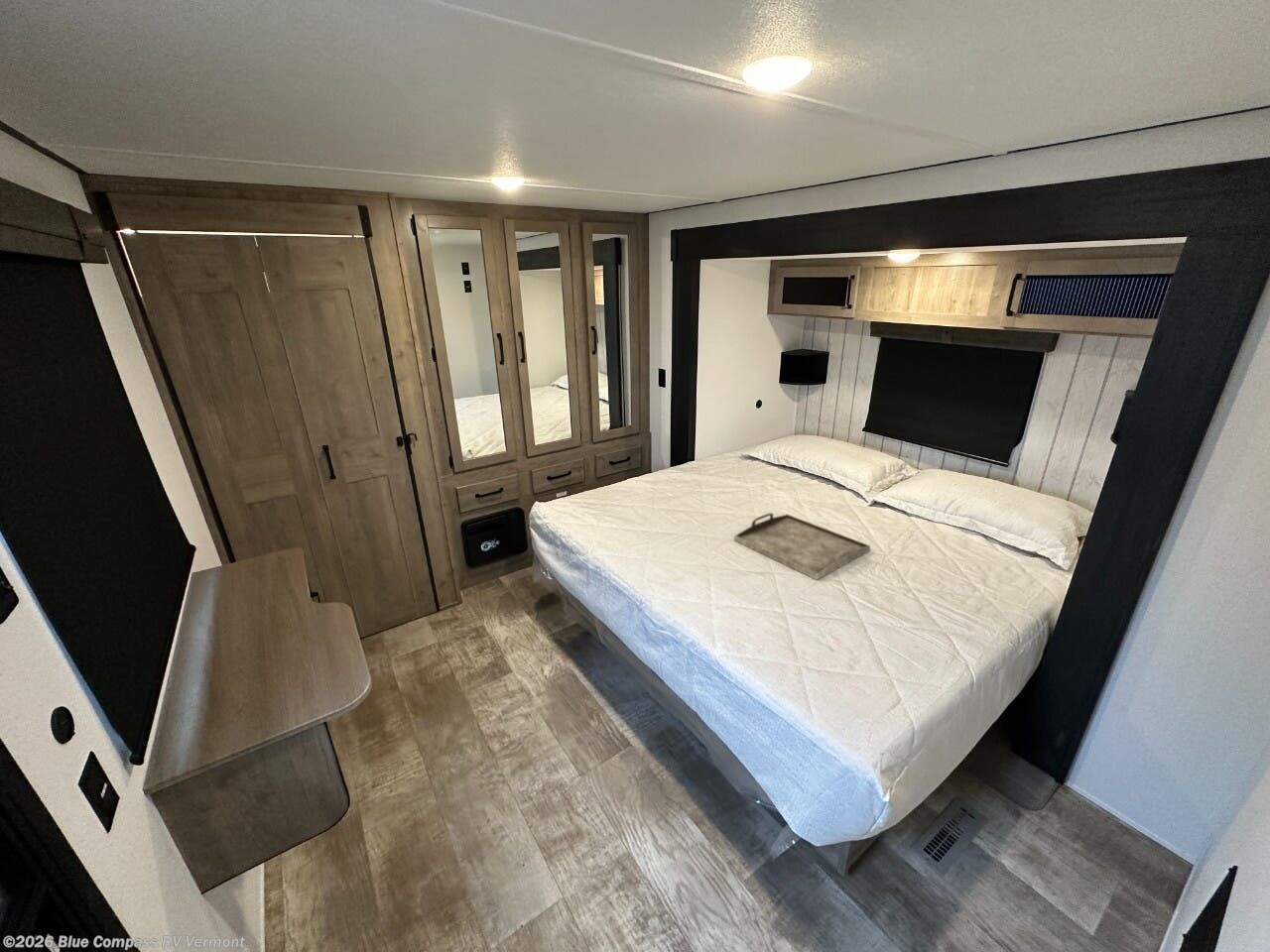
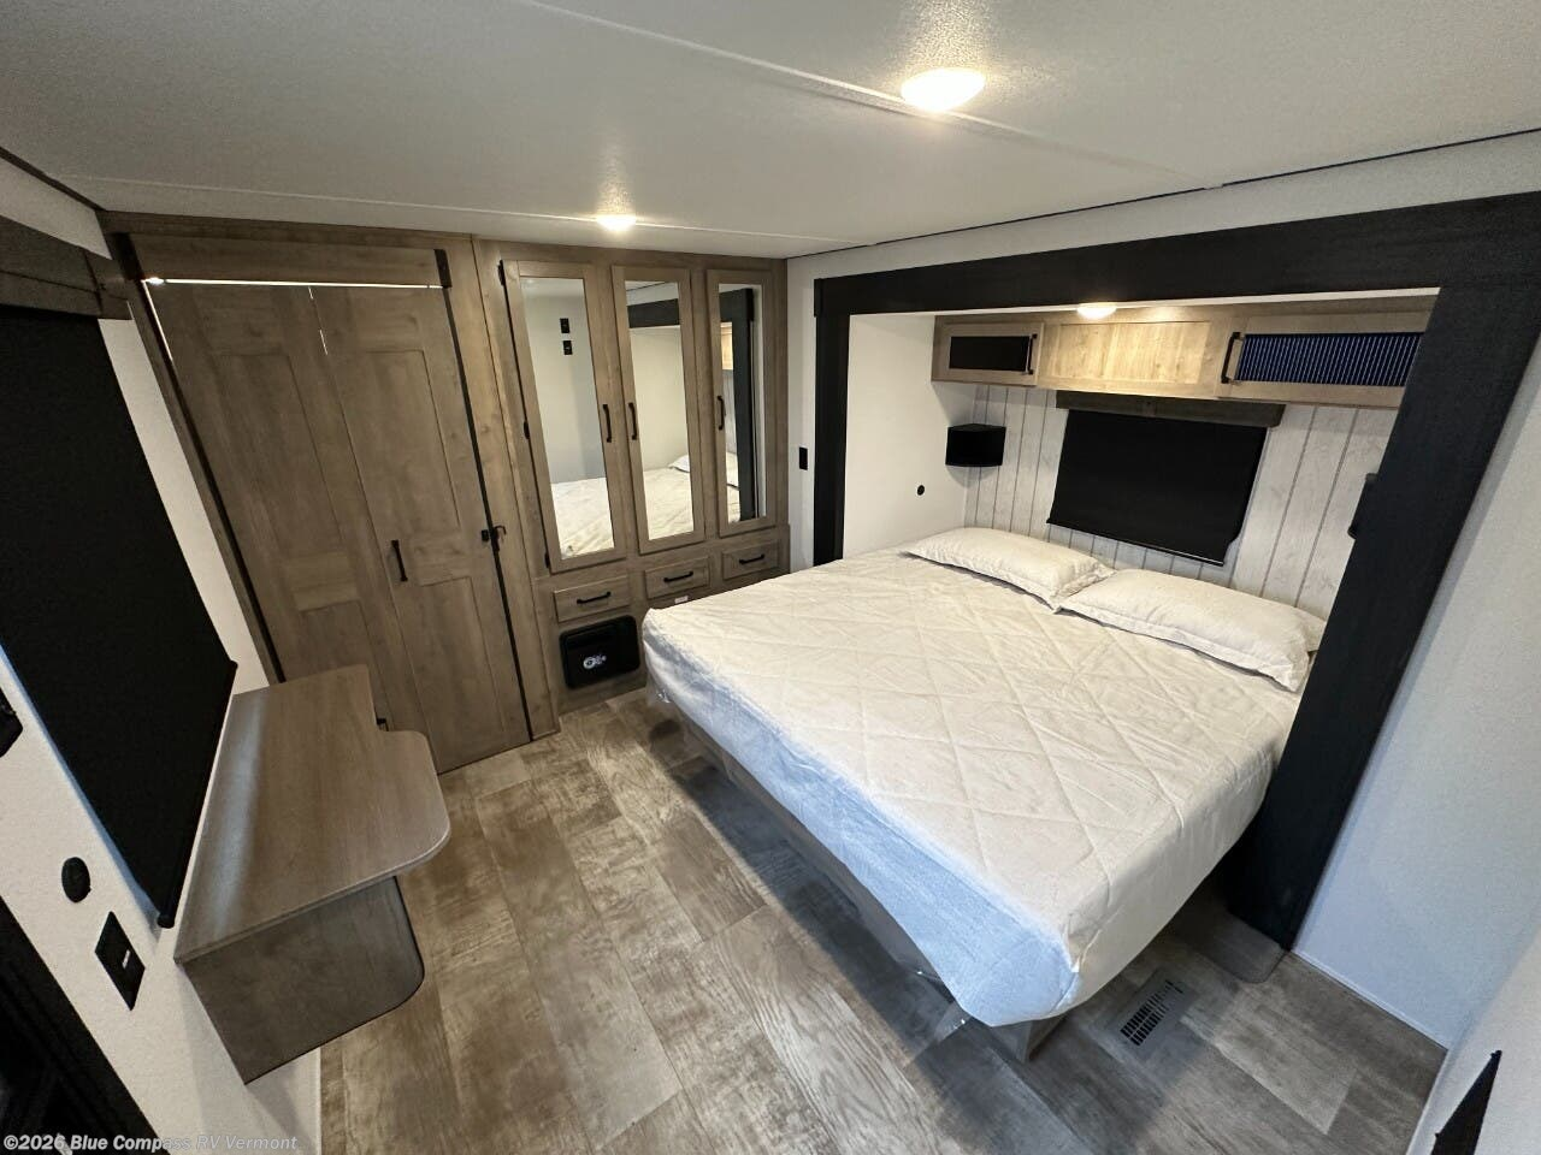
- serving tray (801, 537)
